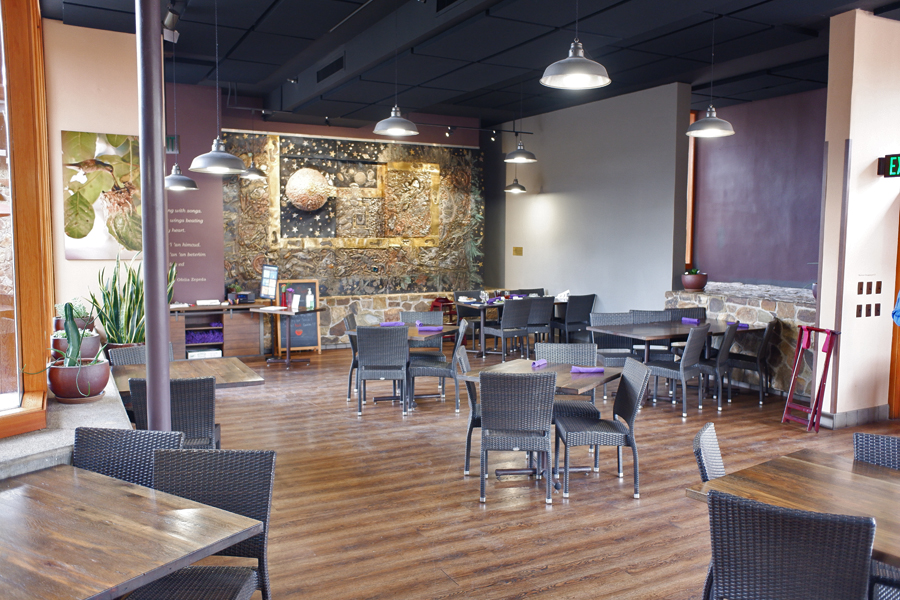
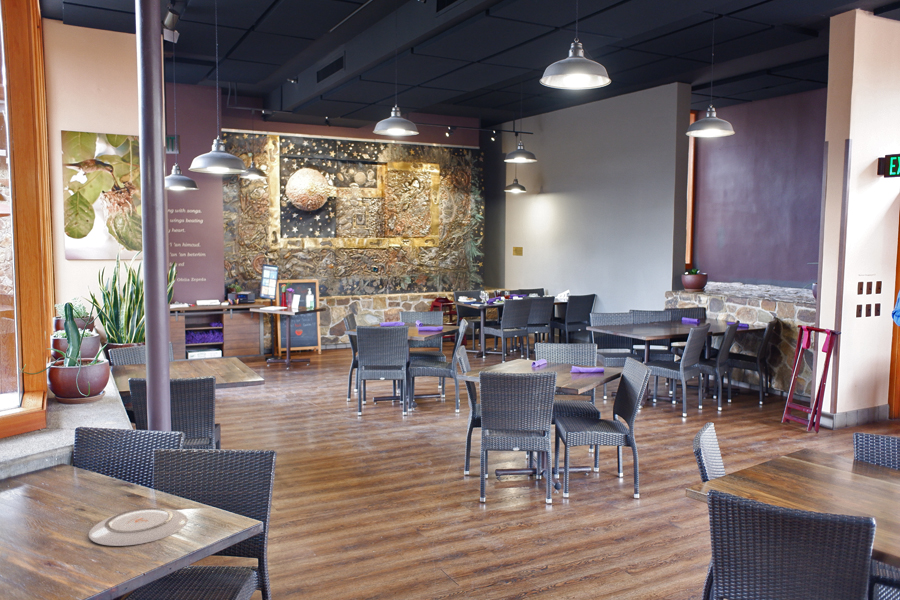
+ plate (139, 523)
